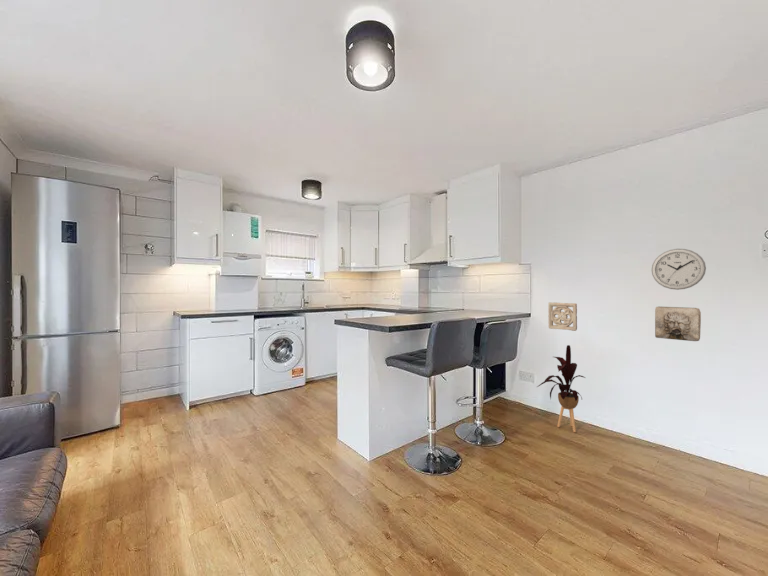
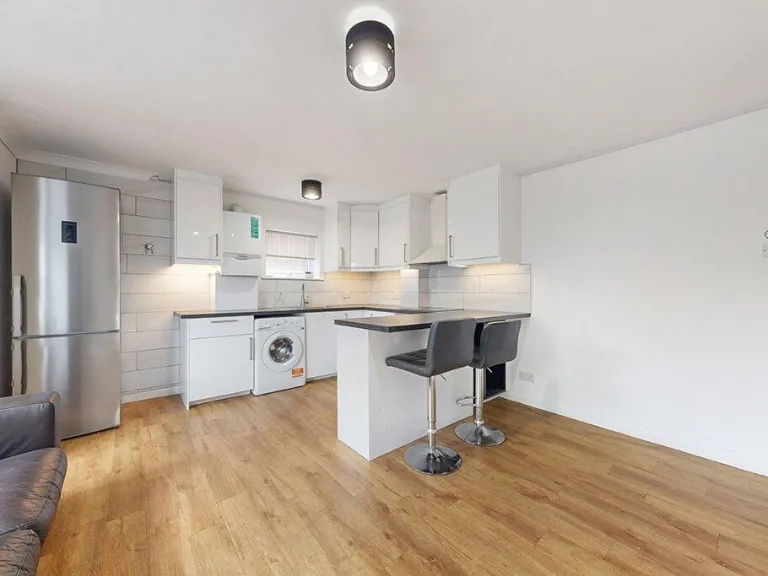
- wall relief (676, 323)
- wall clock (677, 269)
- house plant (562, 385)
- wall ornament (561, 316)
